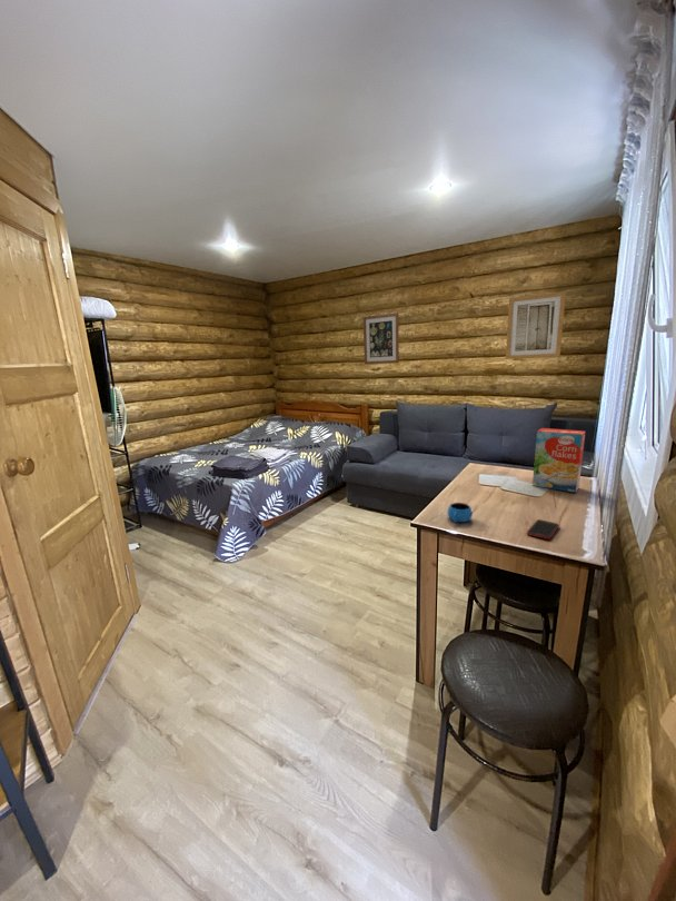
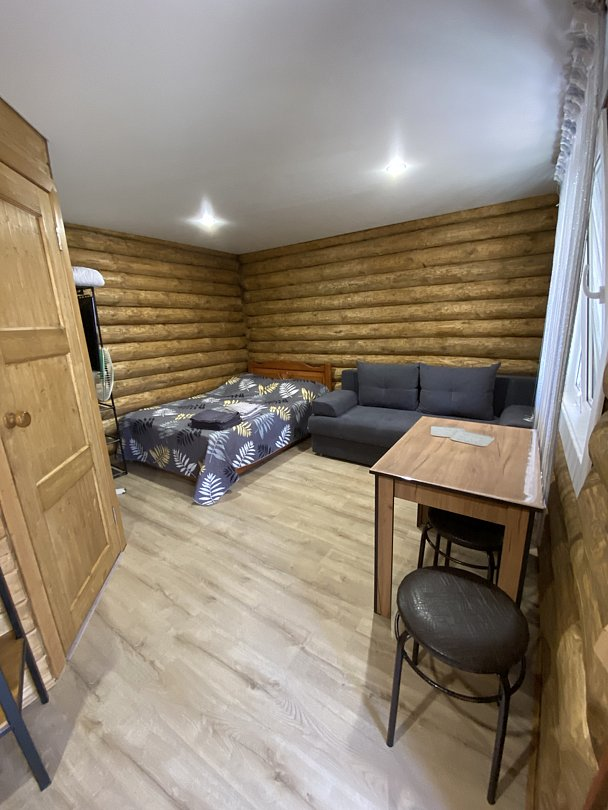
- mug (458, 513)
- cereal box (557, 458)
- cell phone (543, 528)
- wall art (534, 327)
- wall art (380, 339)
